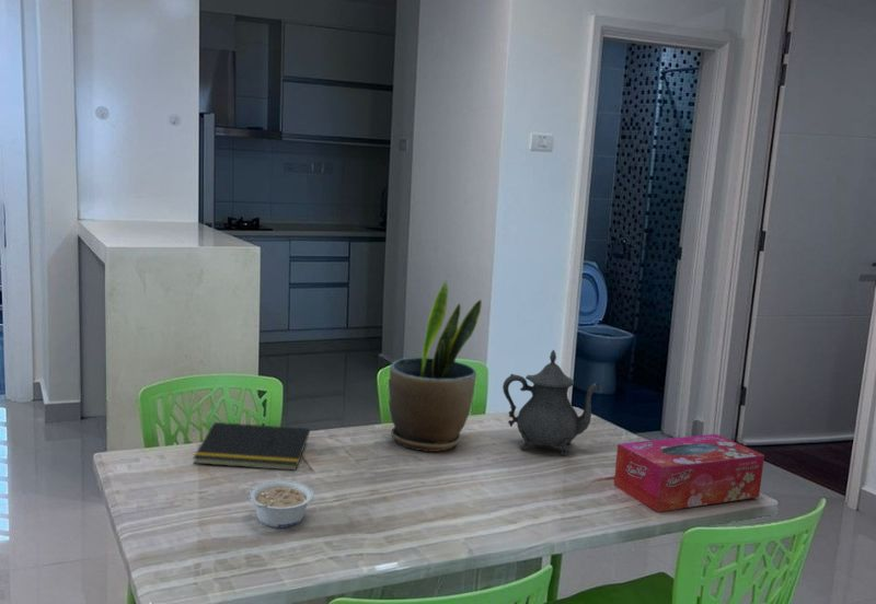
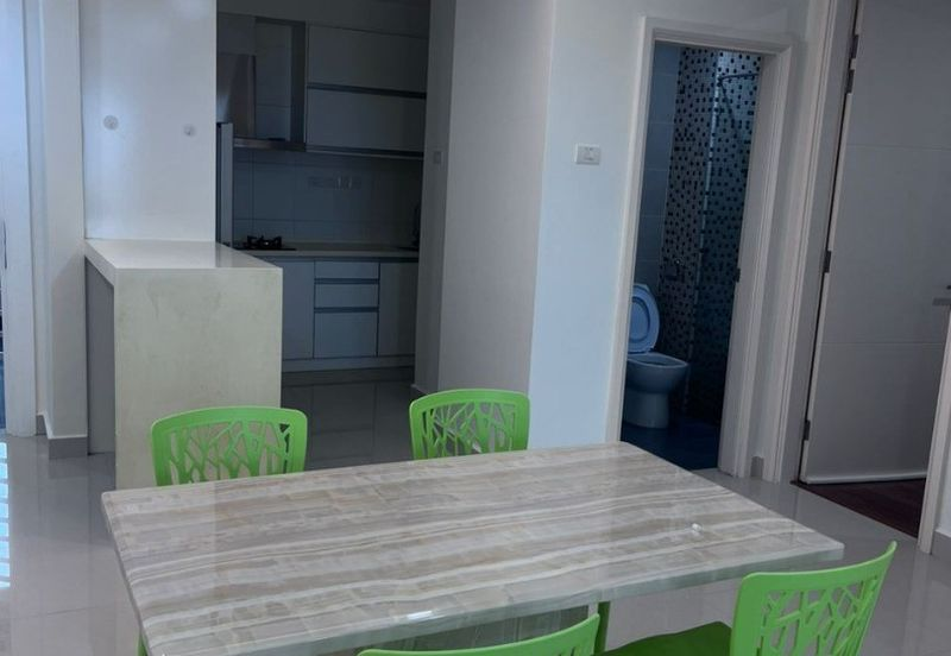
- potted plant (433, 364)
- notepad (253, 444)
- teapot (550, 397)
- tissue box (688, 469)
- legume (280, 503)
